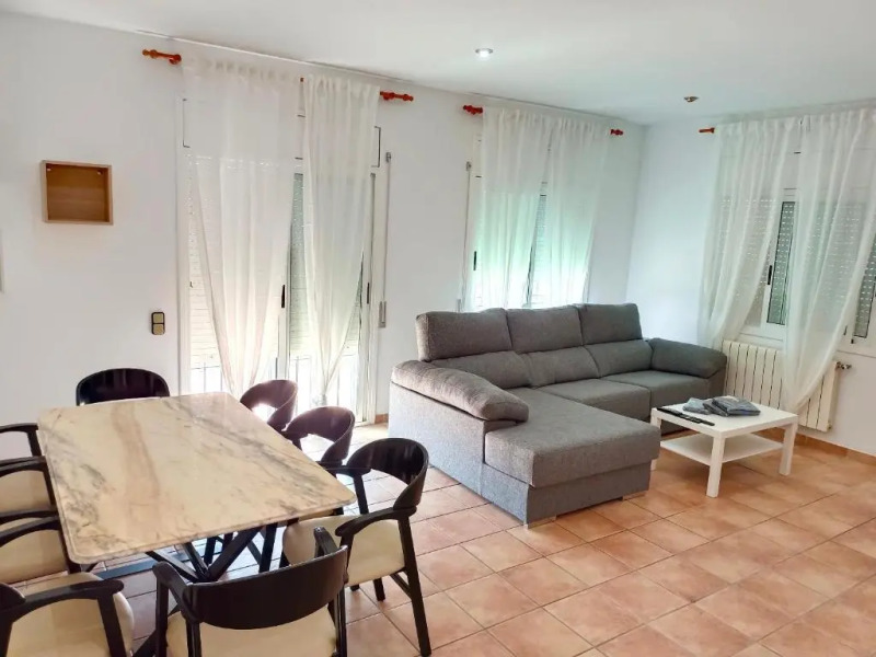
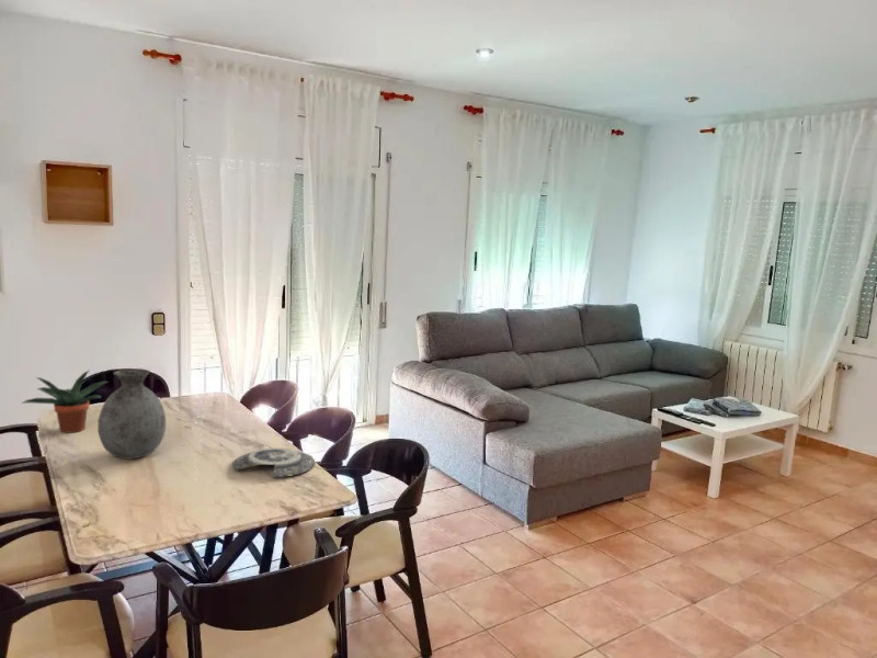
+ vase (133, 413)
+ potted plant (70, 398)
+ plate (274, 458)
